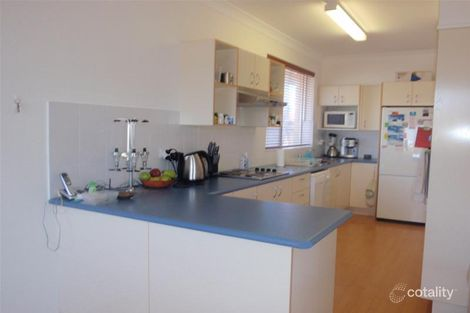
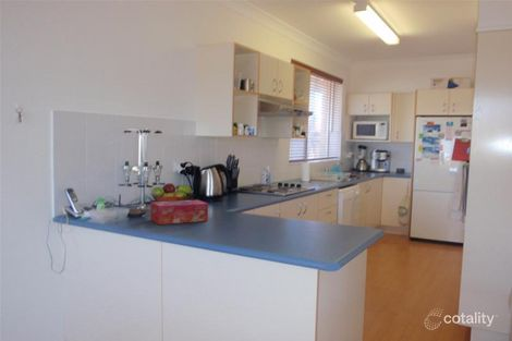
+ tissue box (179, 211)
